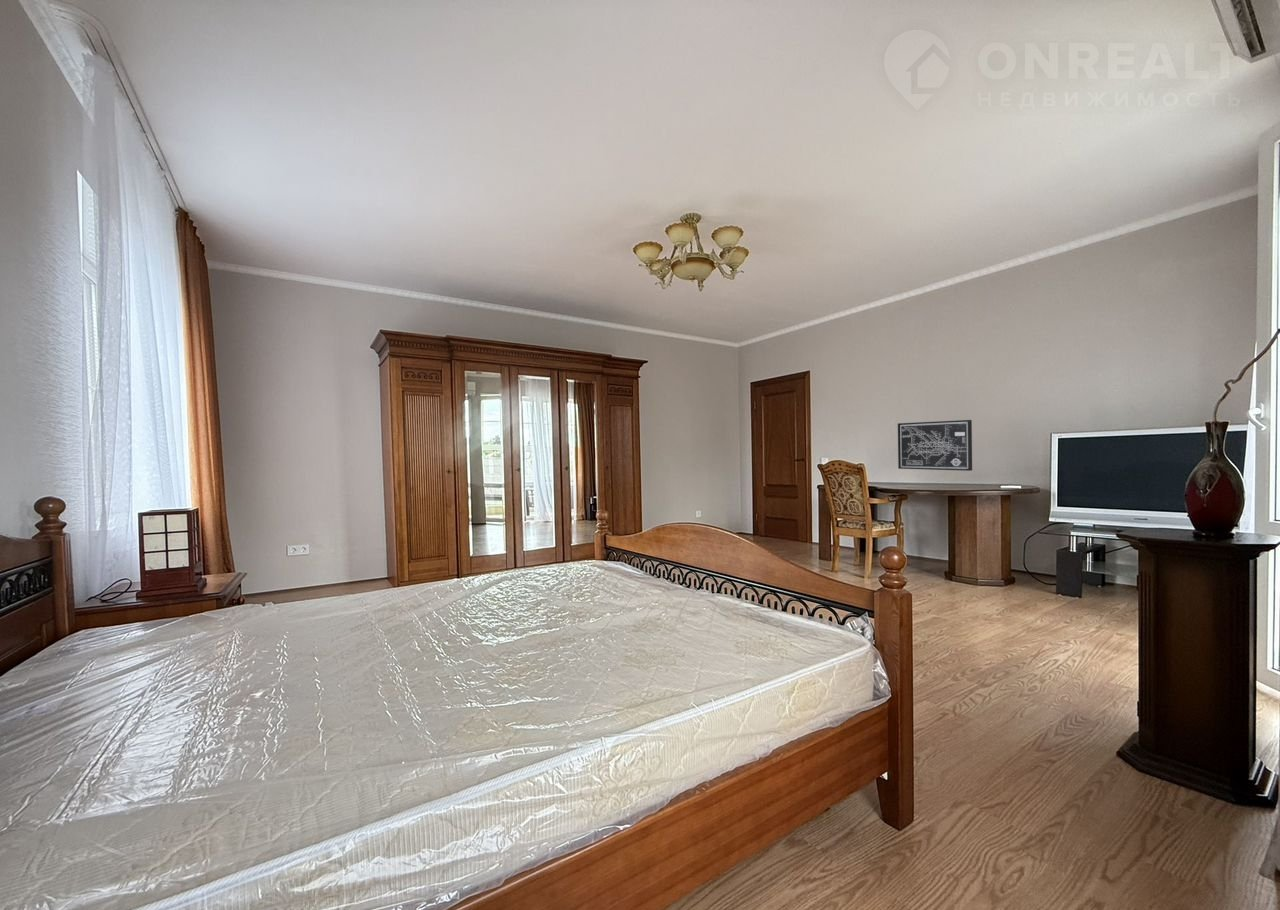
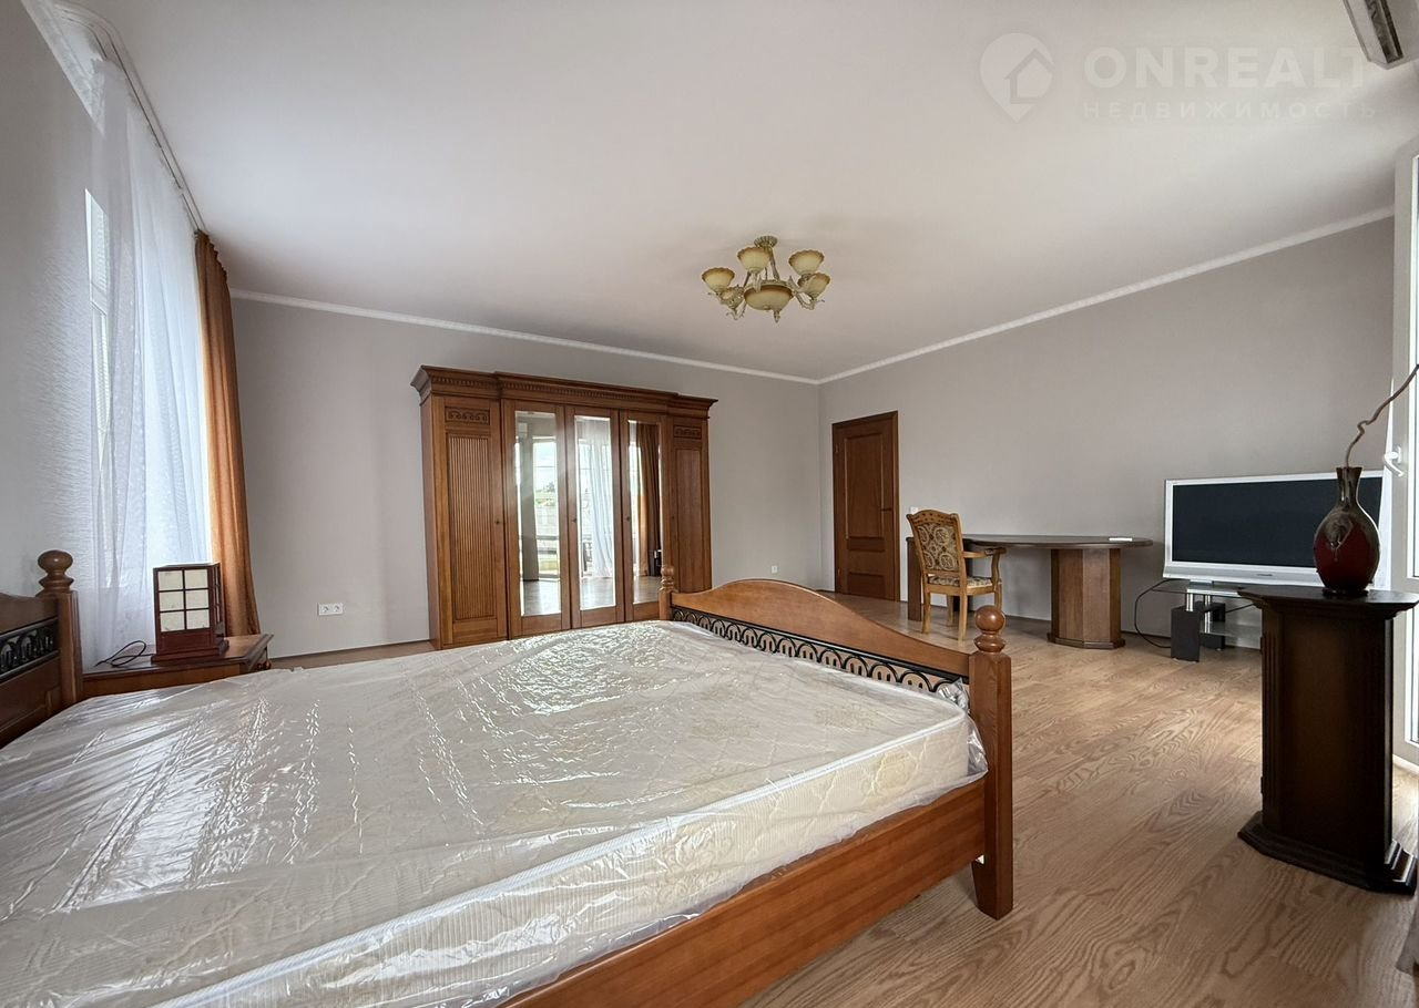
- wall art (932, 445)
